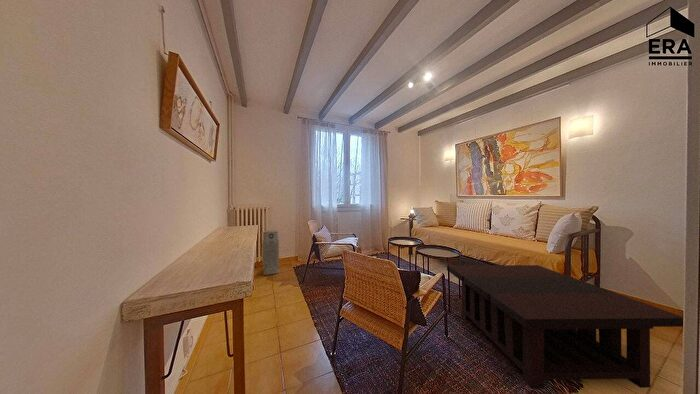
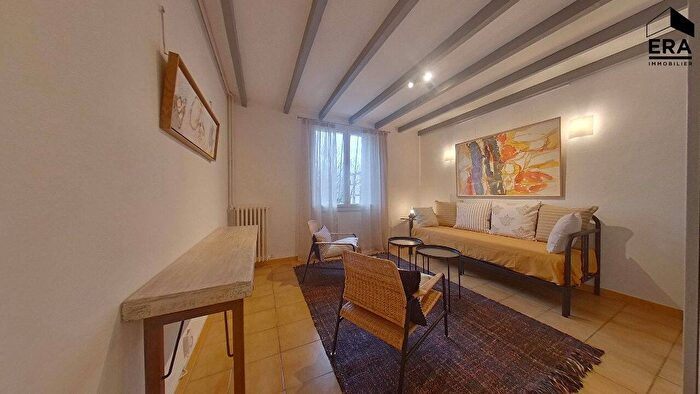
- coffee table (533, 313)
- air purifier (270, 250)
